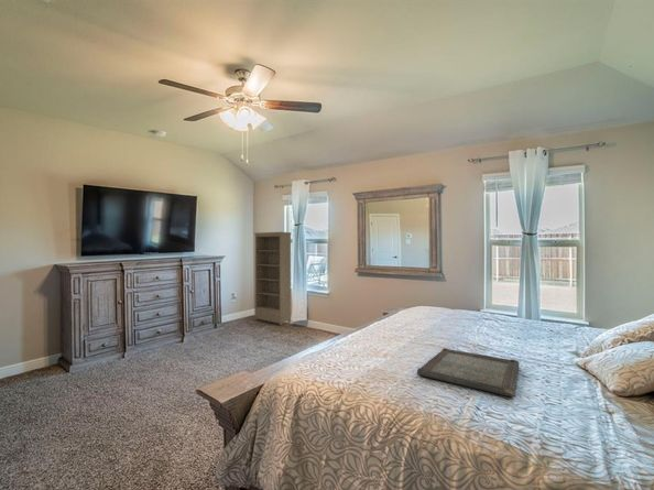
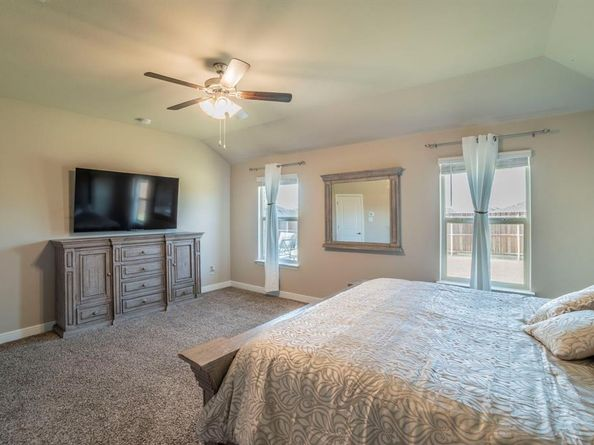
- serving tray (471, 368)
- bookshelf (272, 276)
